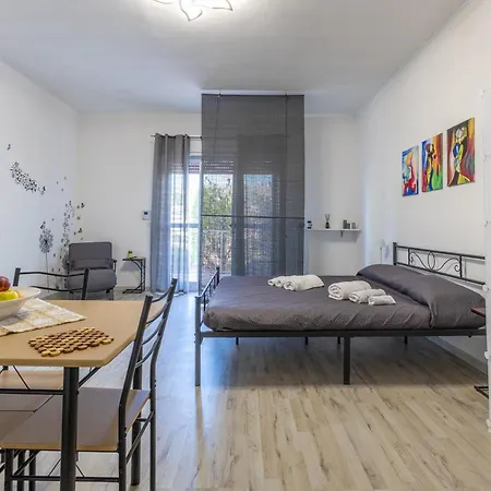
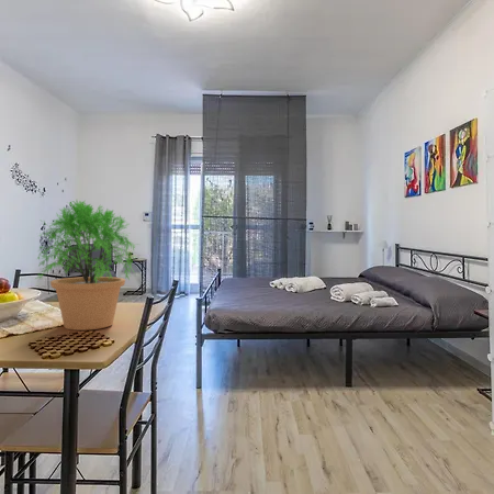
+ potted plant (90, 261)
